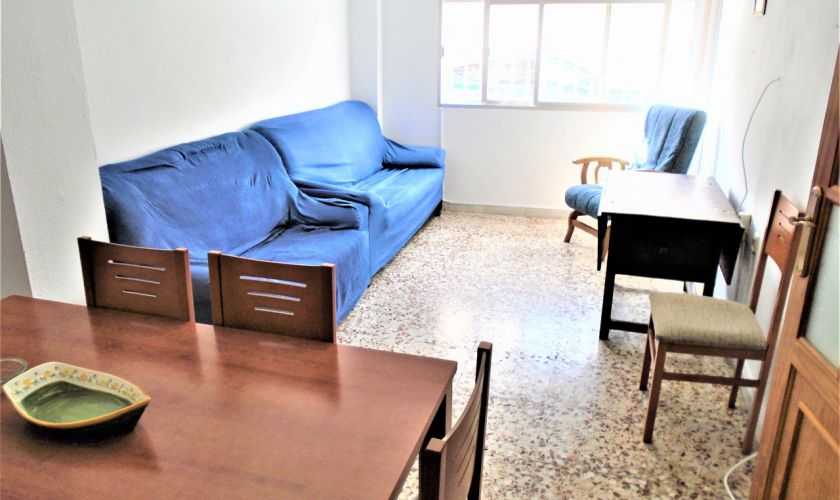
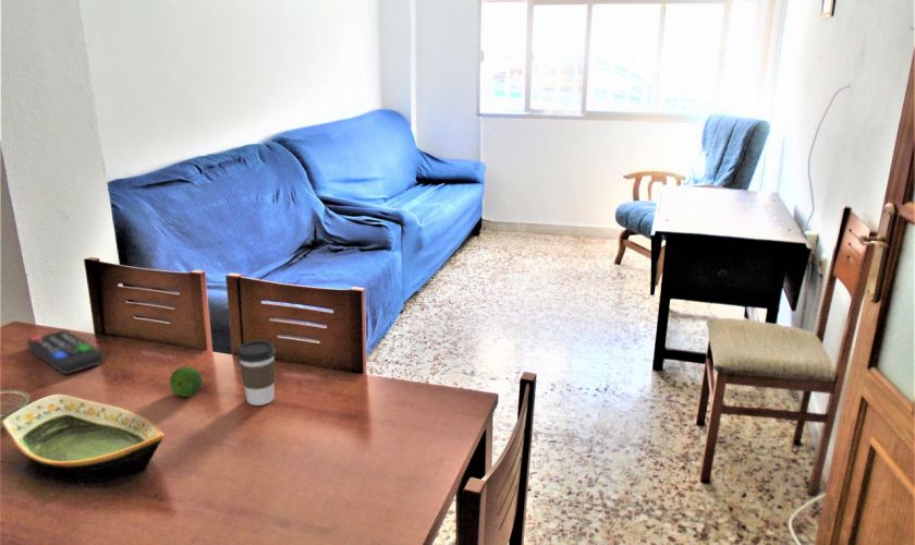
+ fruit (184, 380)
+ remote control (64, 350)
+ coffee cup (258, 373)
